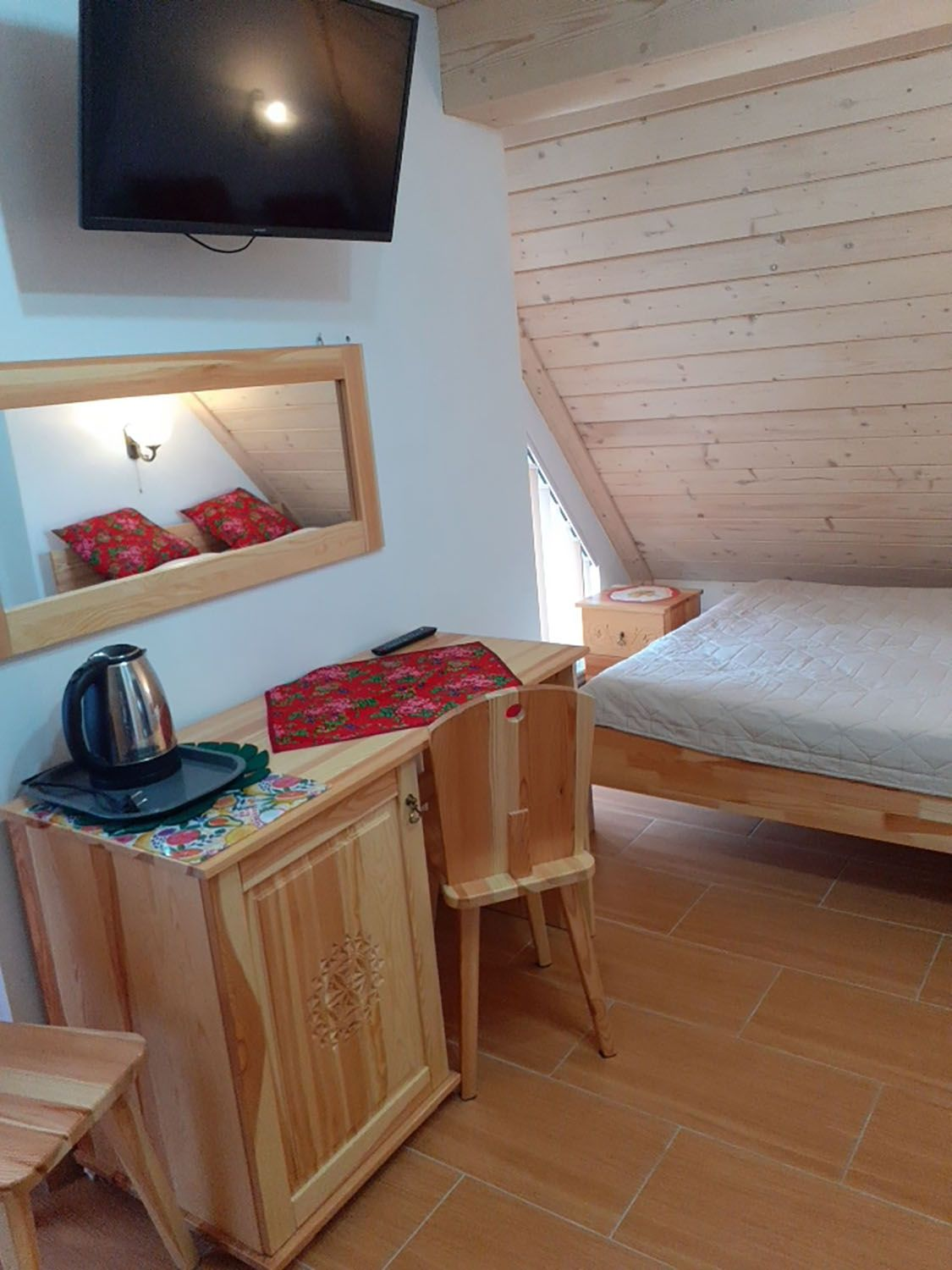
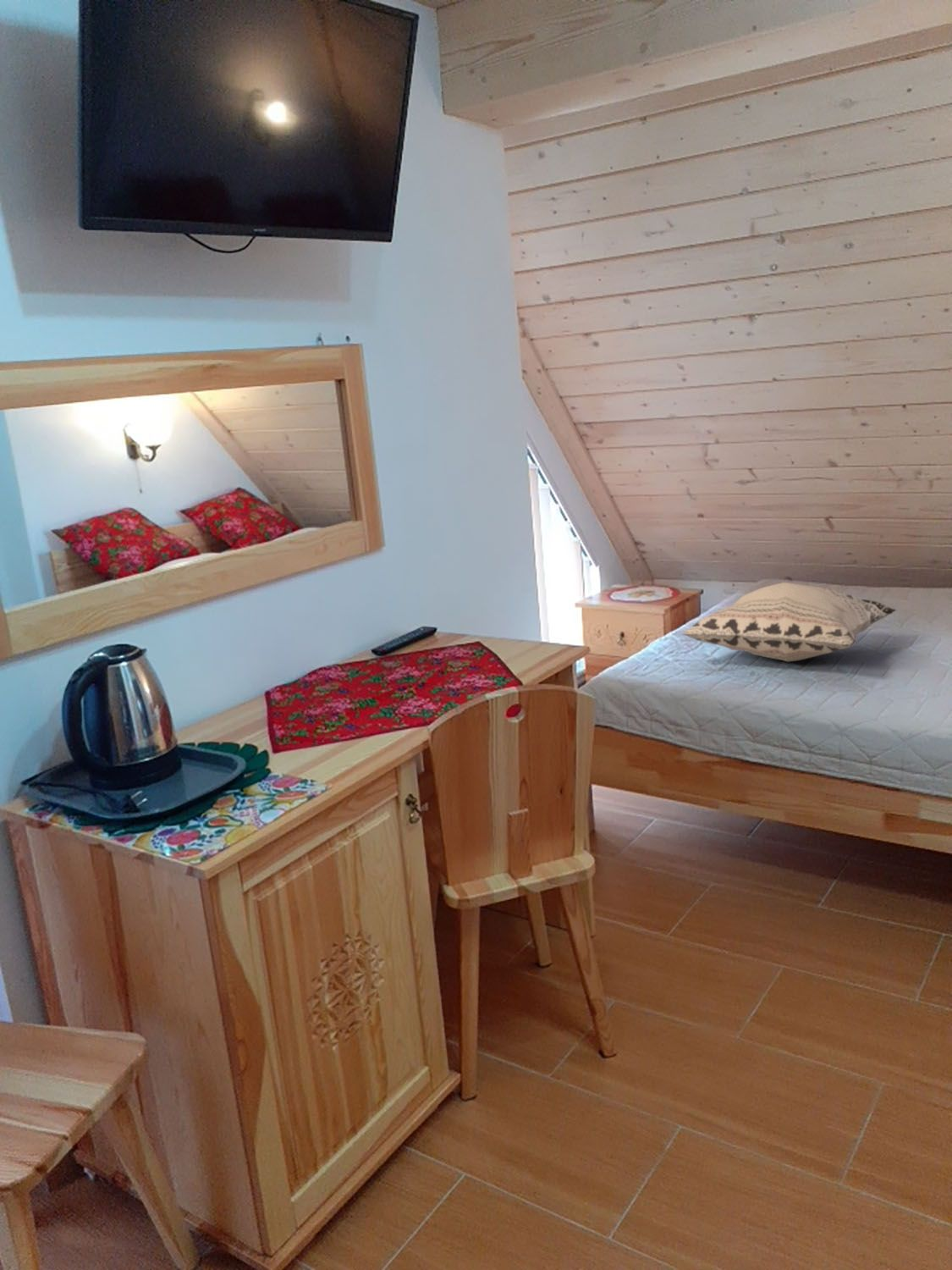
+ decorative pillow (790, 621)
